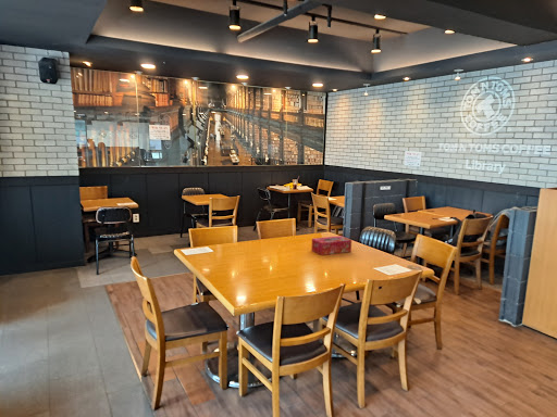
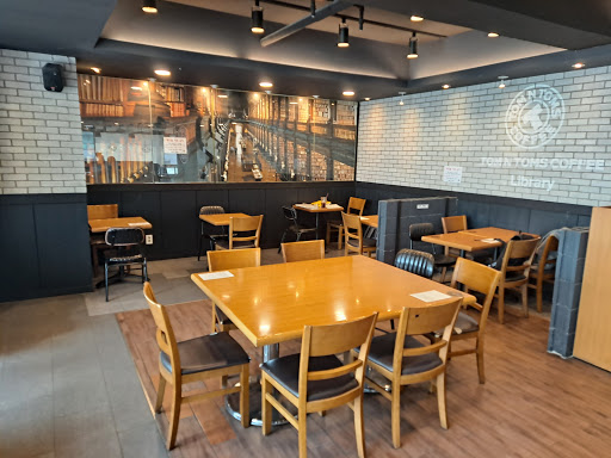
- tissue box (331, 244)
